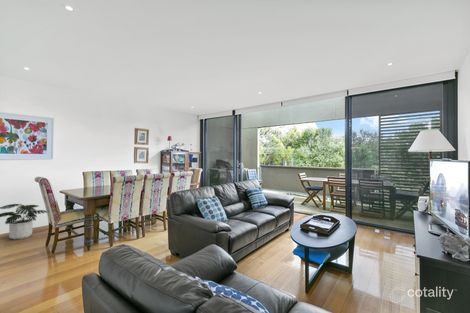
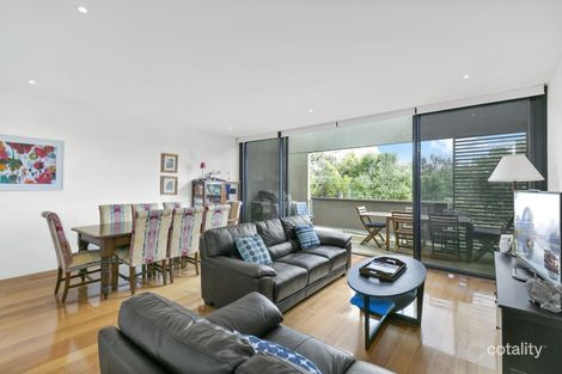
- potted plant (22, 220)
